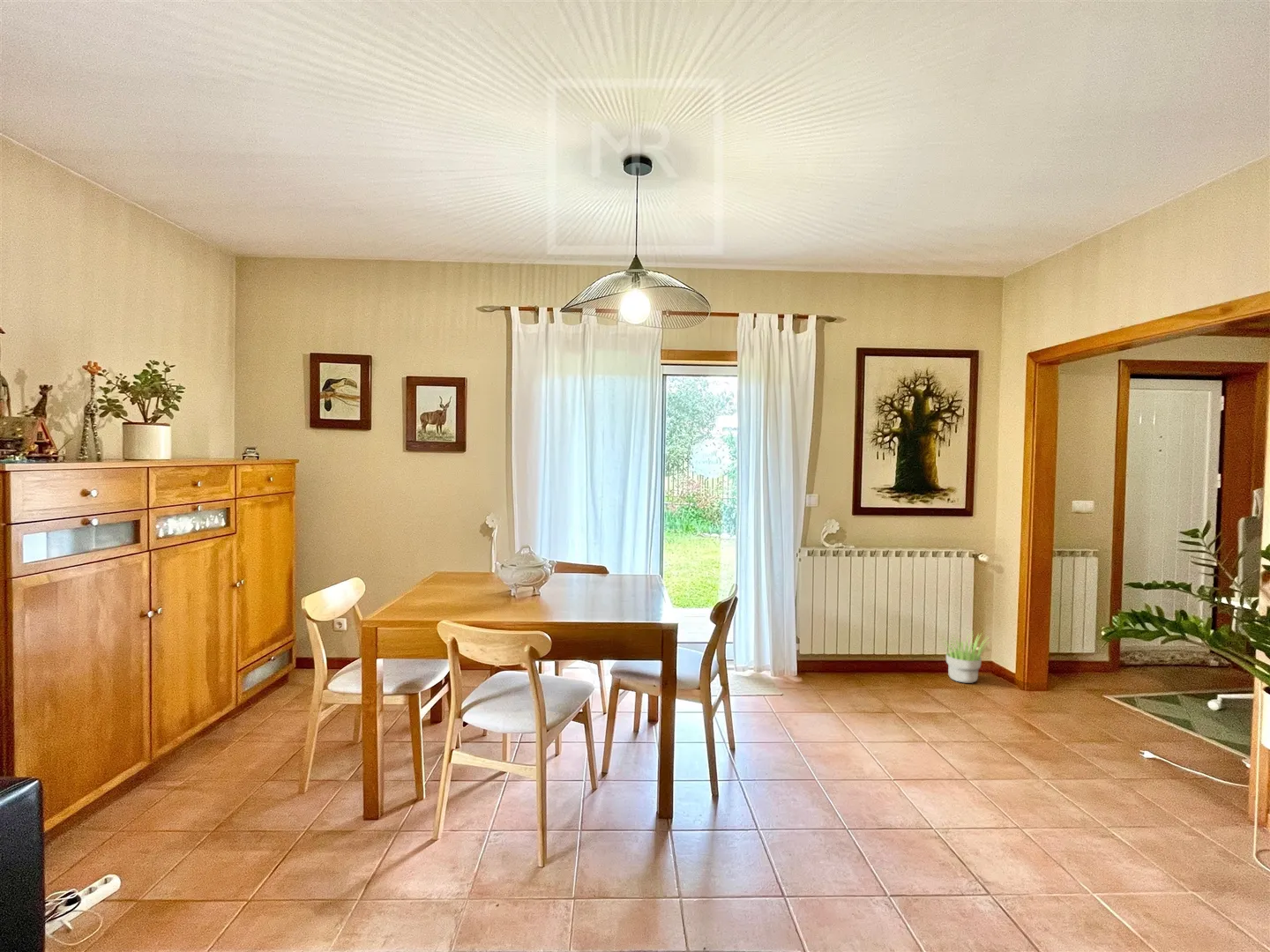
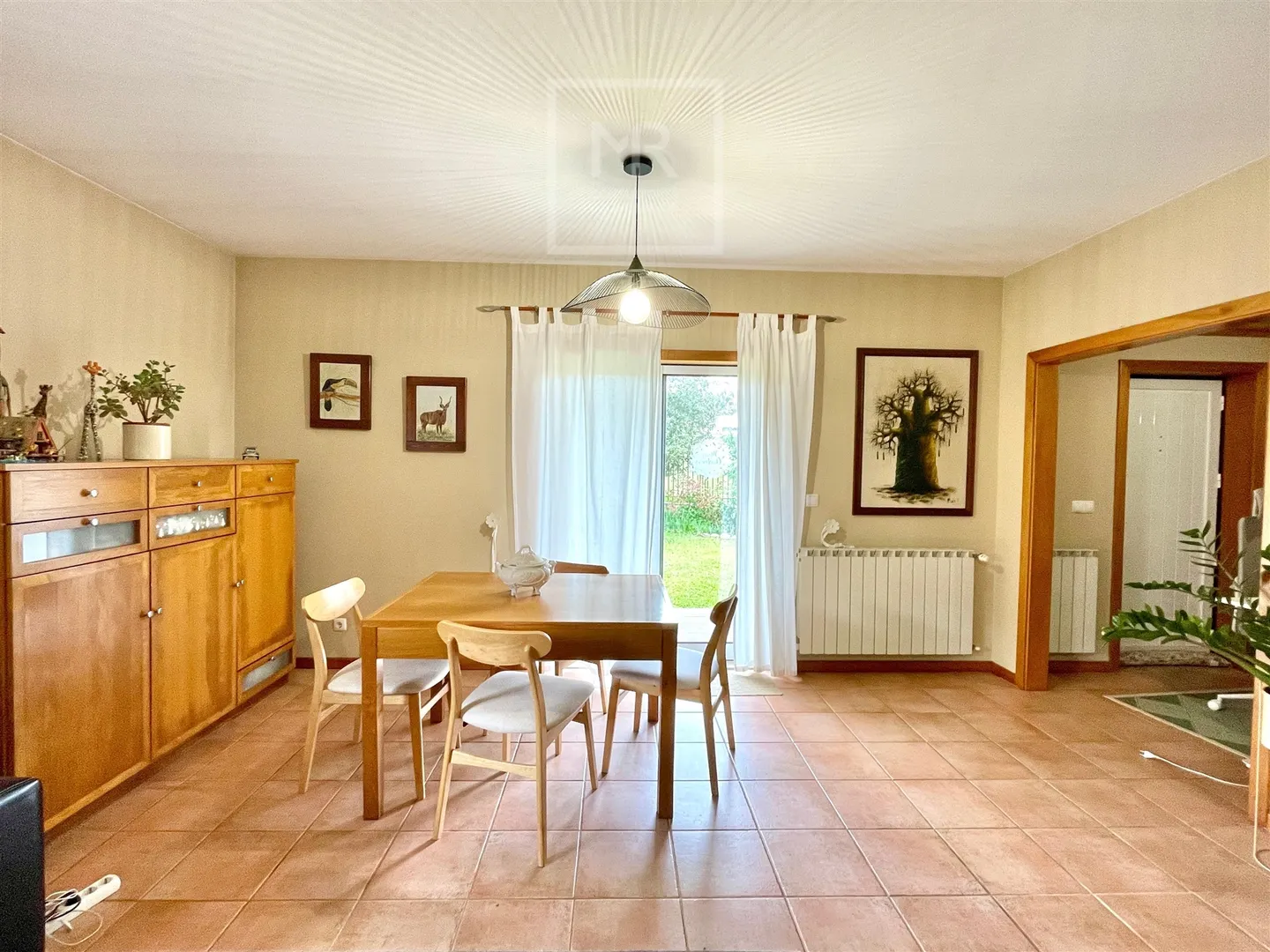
- potted plant (963, 657)
